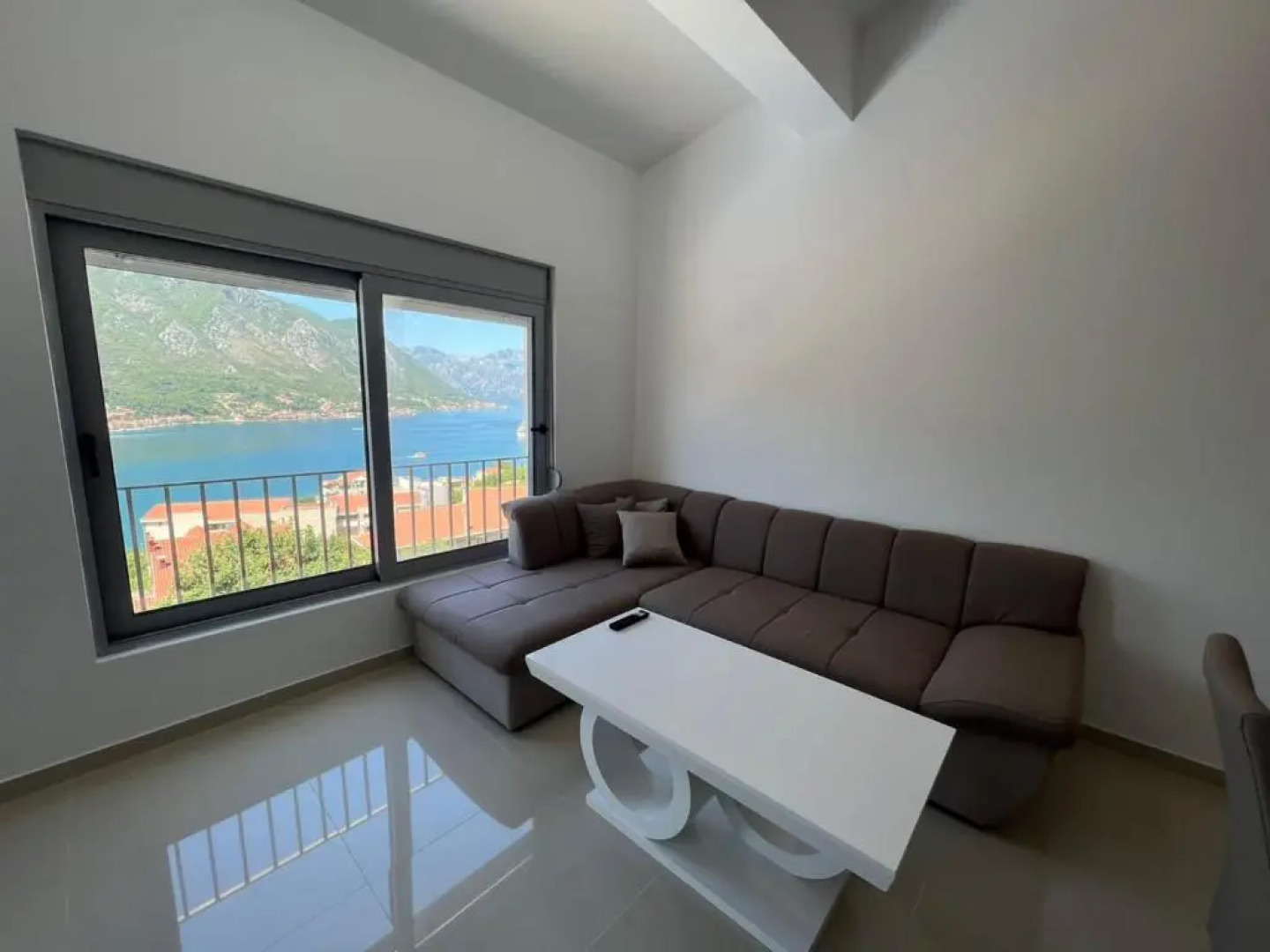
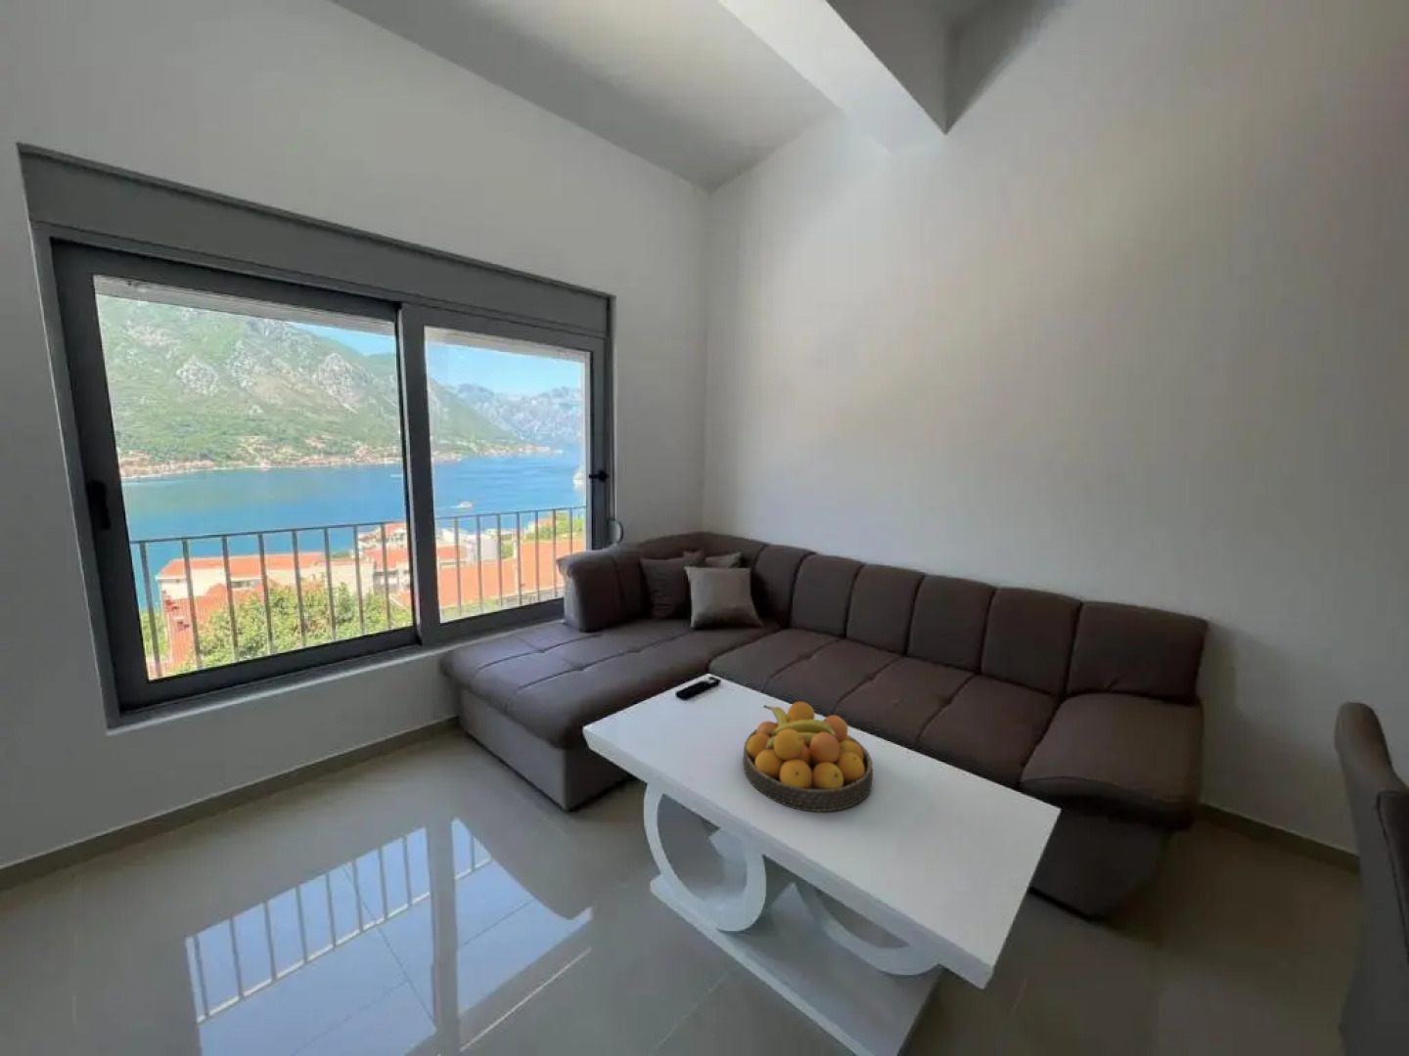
+ fruit bowl (807, 744)
